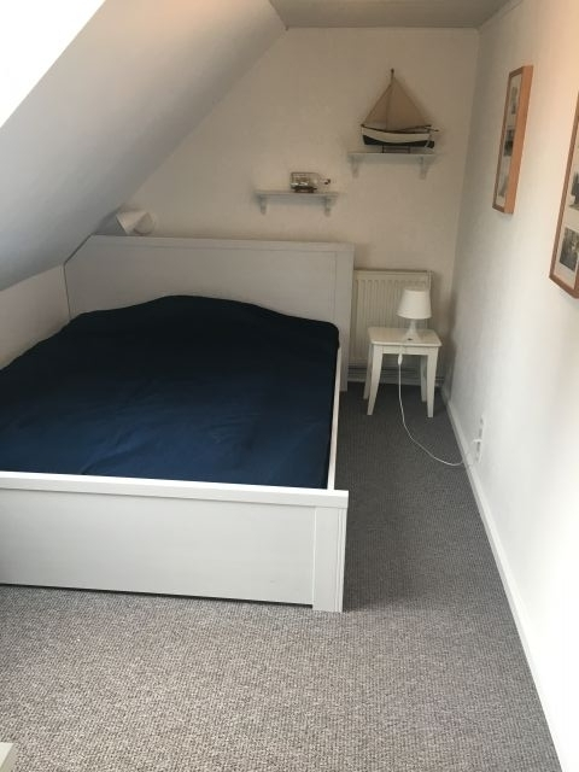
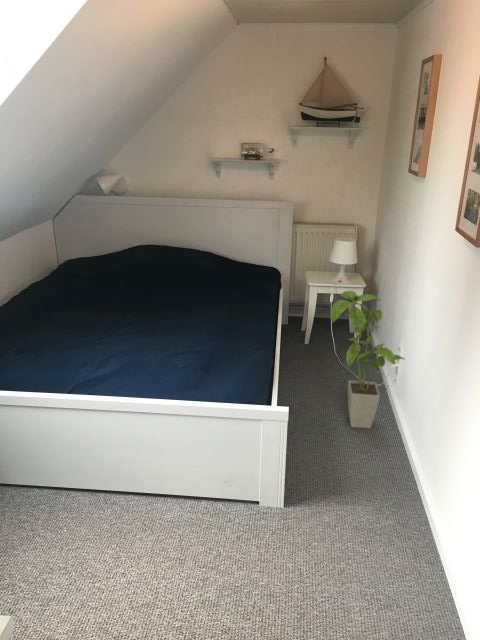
+ house plant (359, 365)
